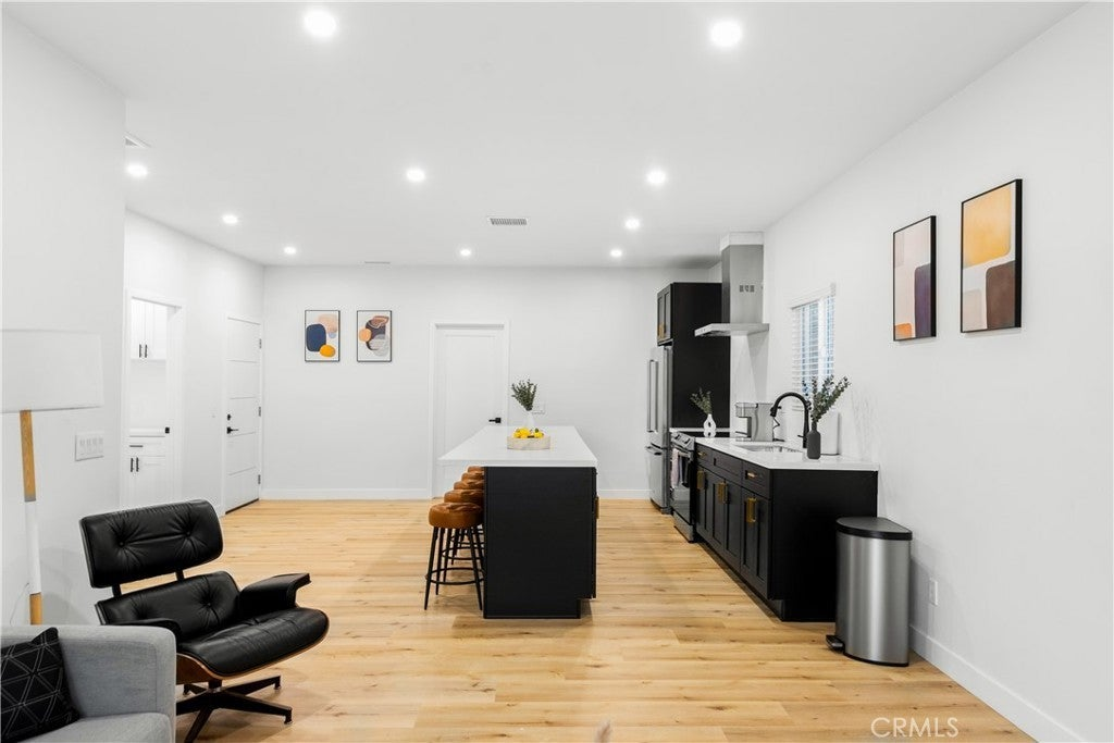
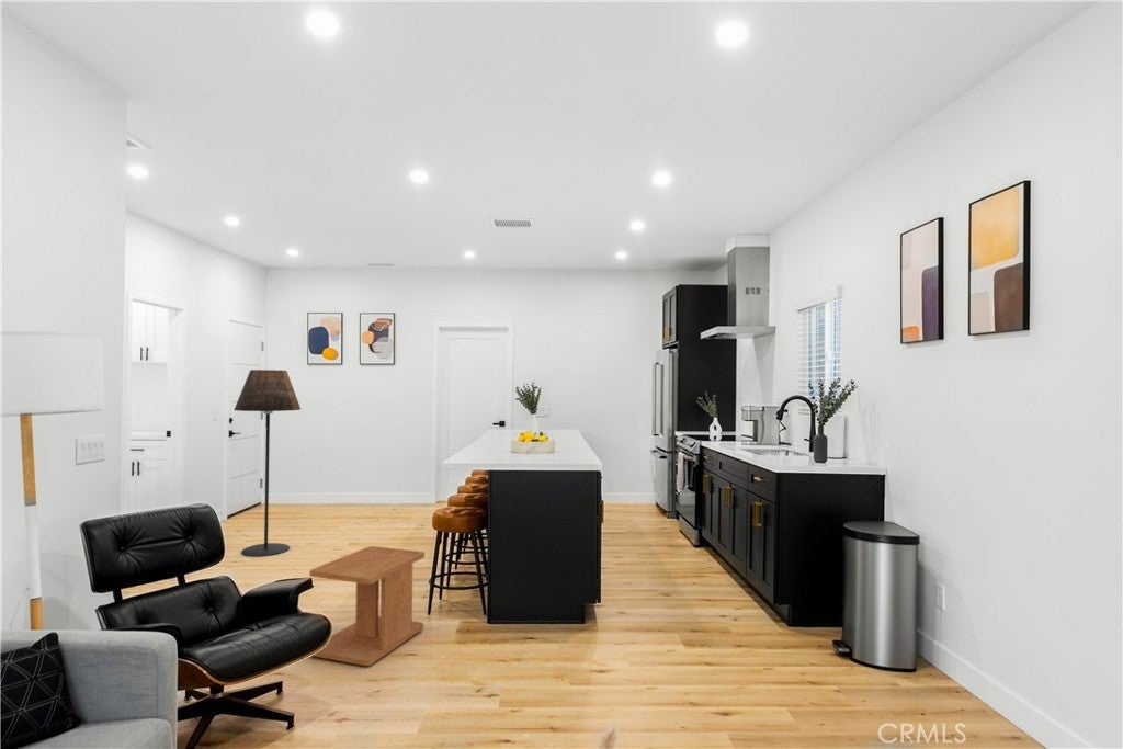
+ floor lamp (266, 459)
+ side table (370, 601)
